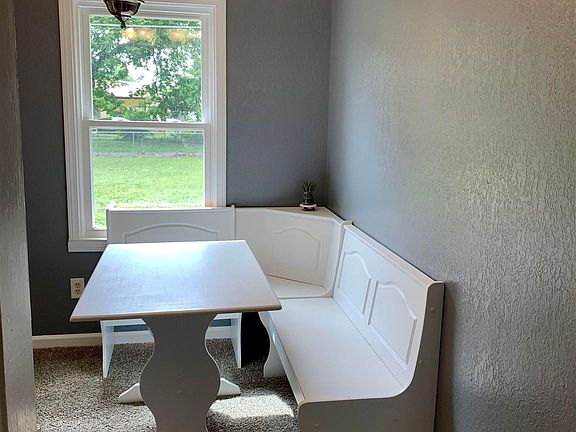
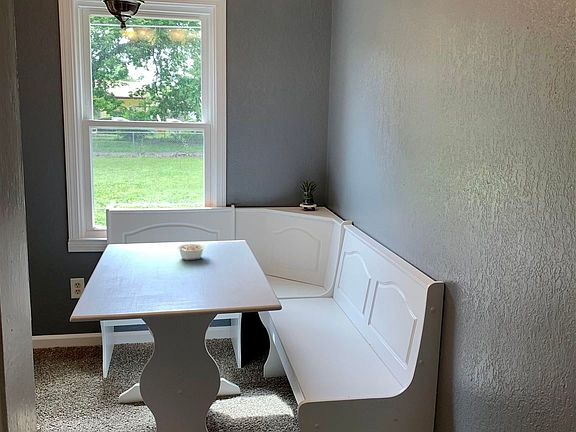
+ legume (191, 251)
